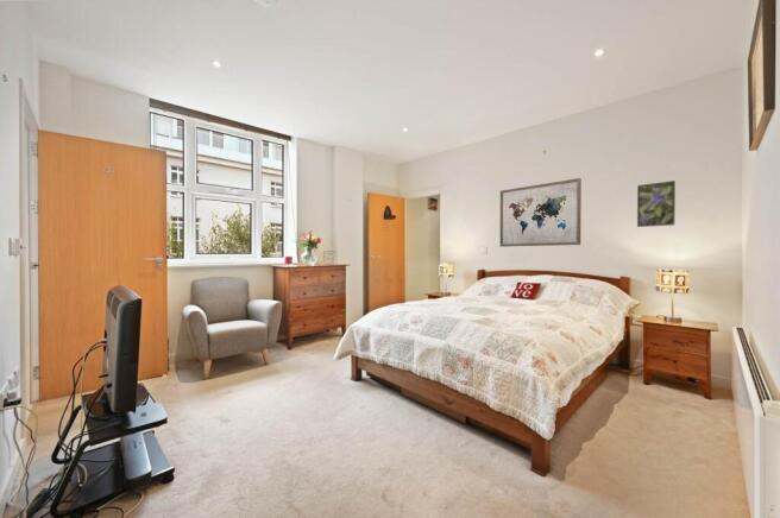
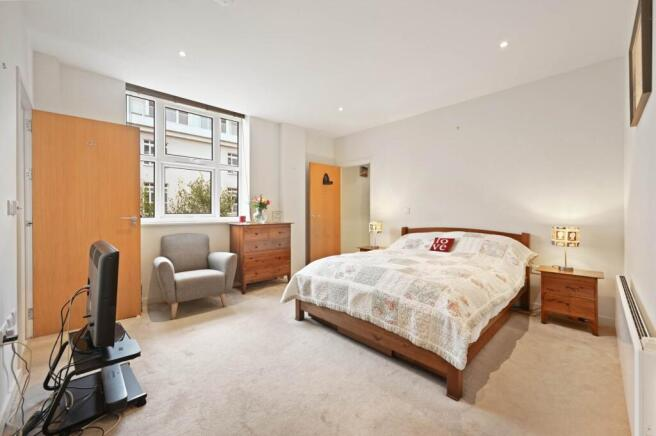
- wall art (536, 215)
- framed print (655, 204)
